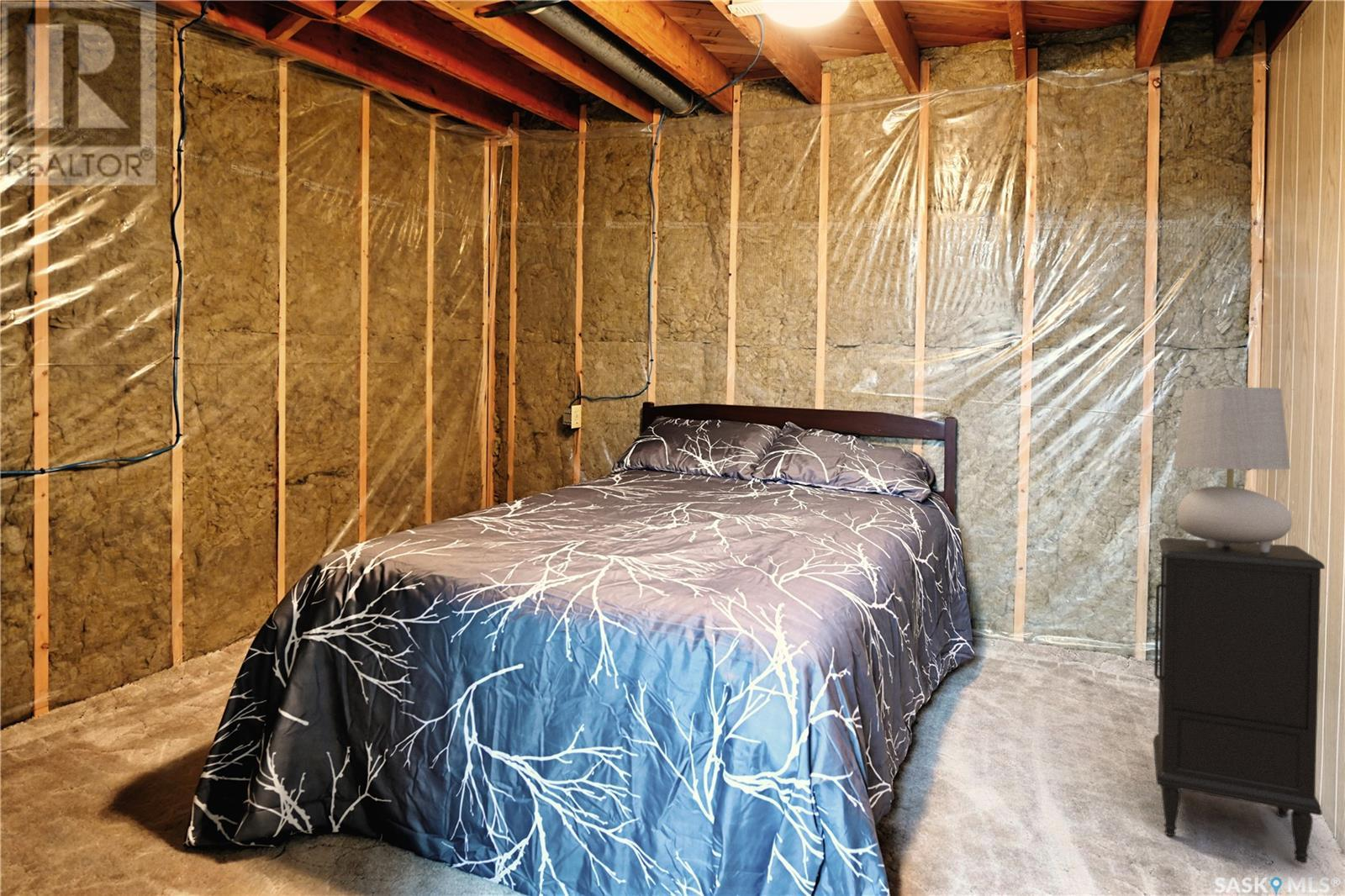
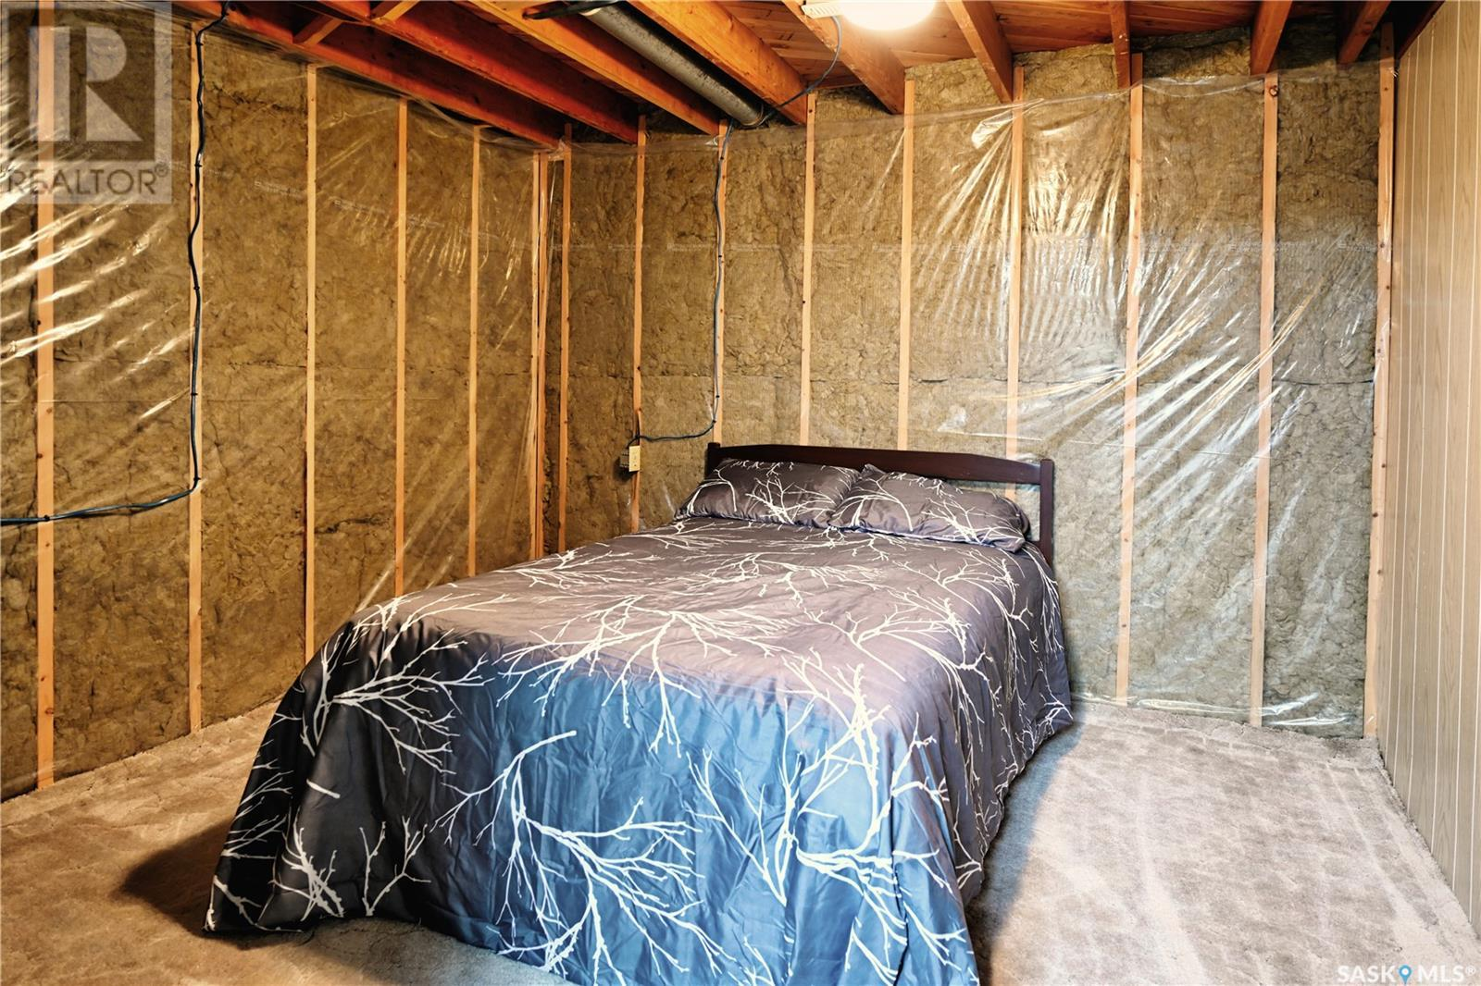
- nightstand (1228, 686)
- table lamp (1232, 467)
